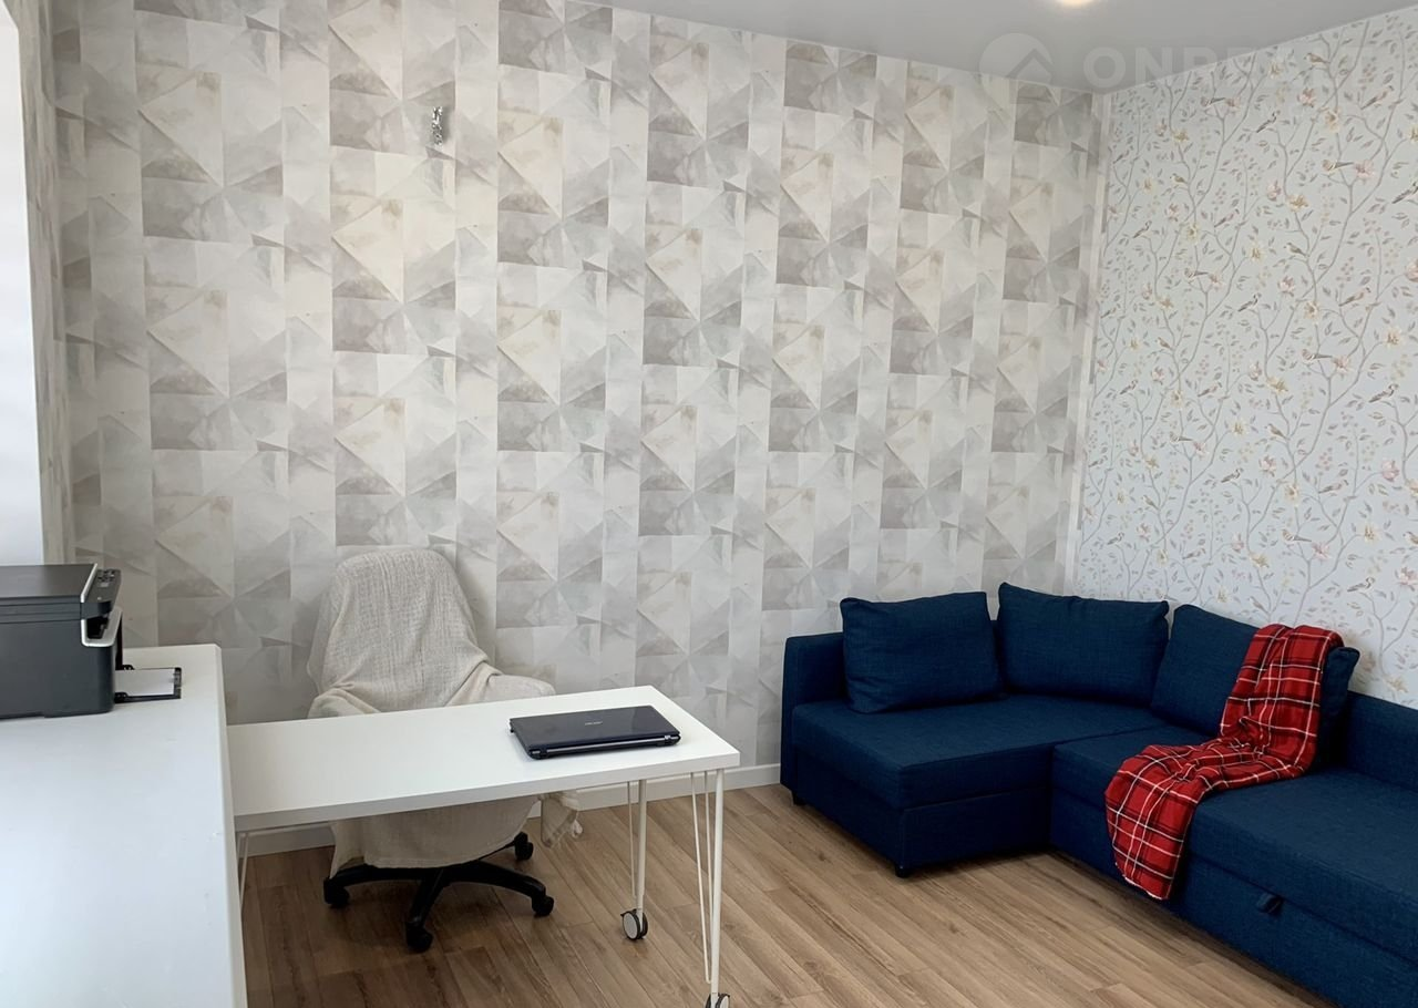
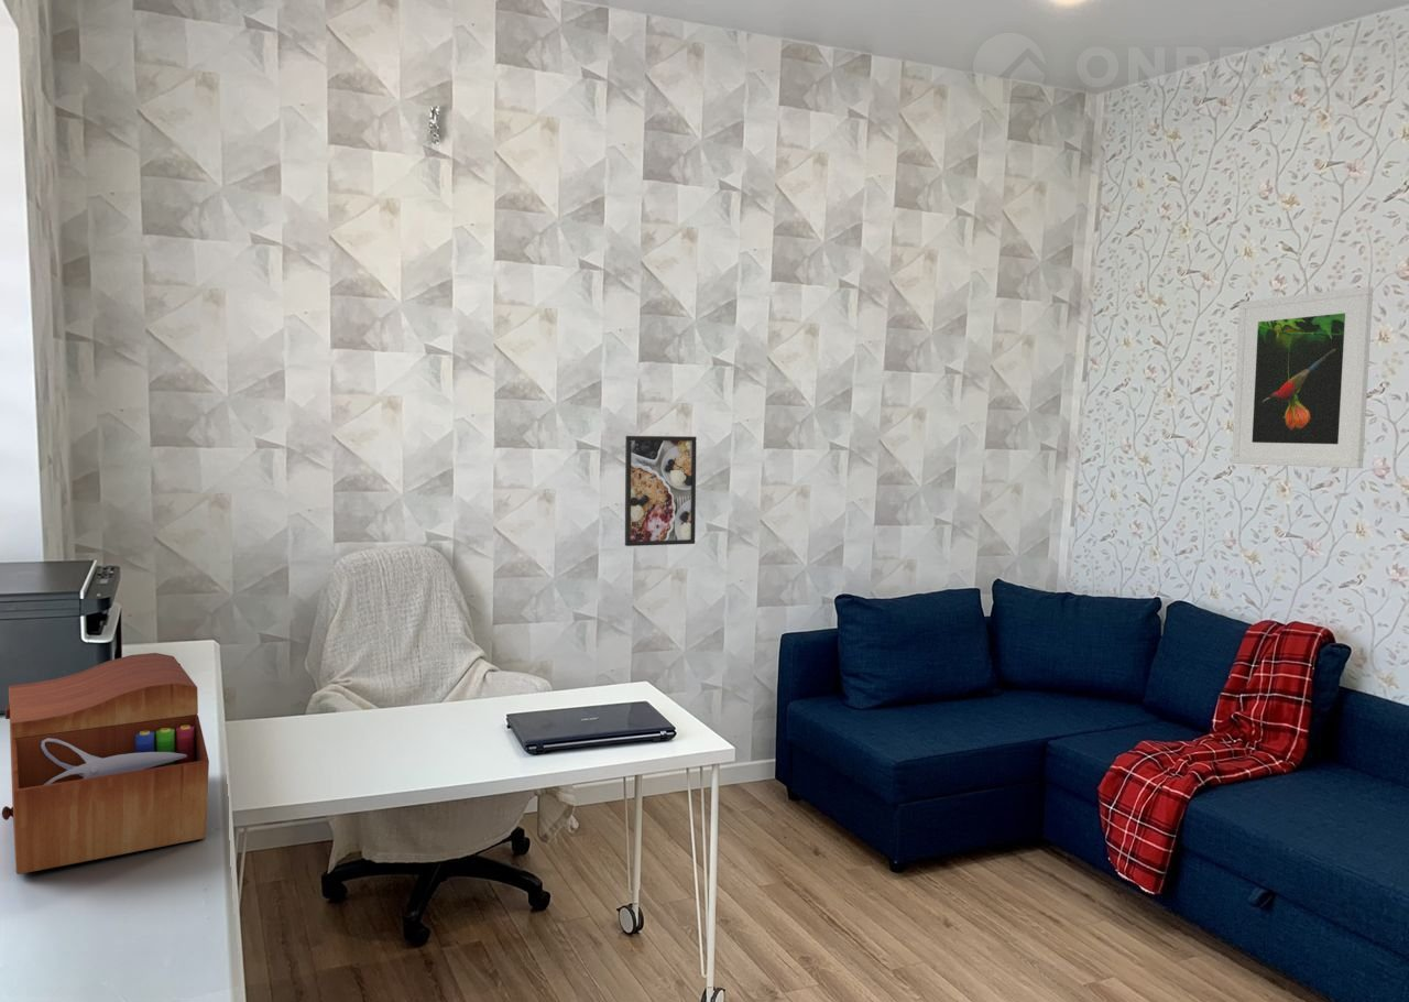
+ sewing box (99, 754)
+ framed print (660, 490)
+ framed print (1297, 380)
